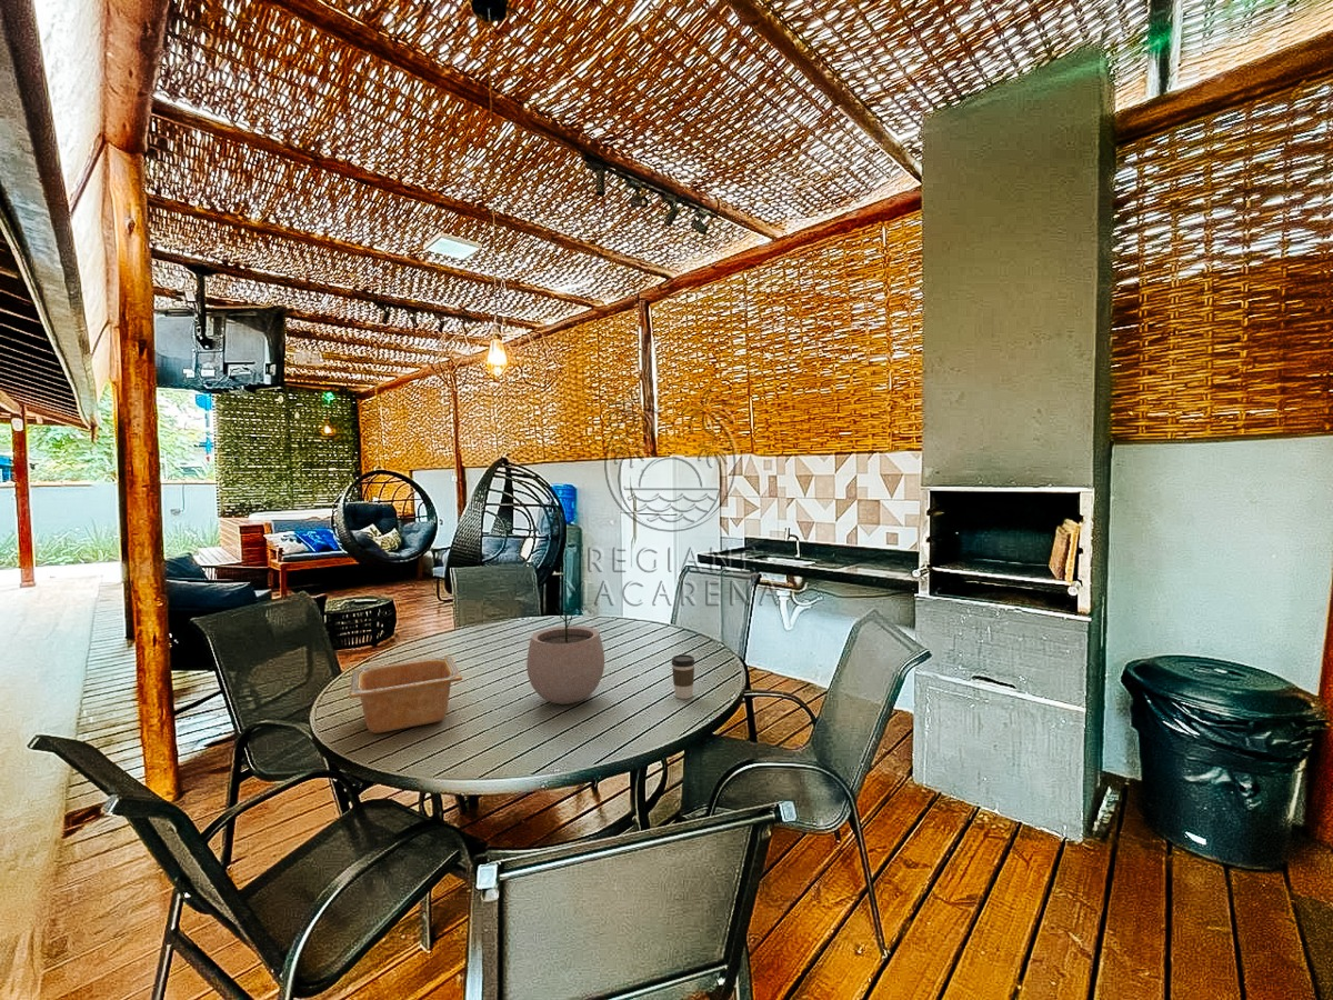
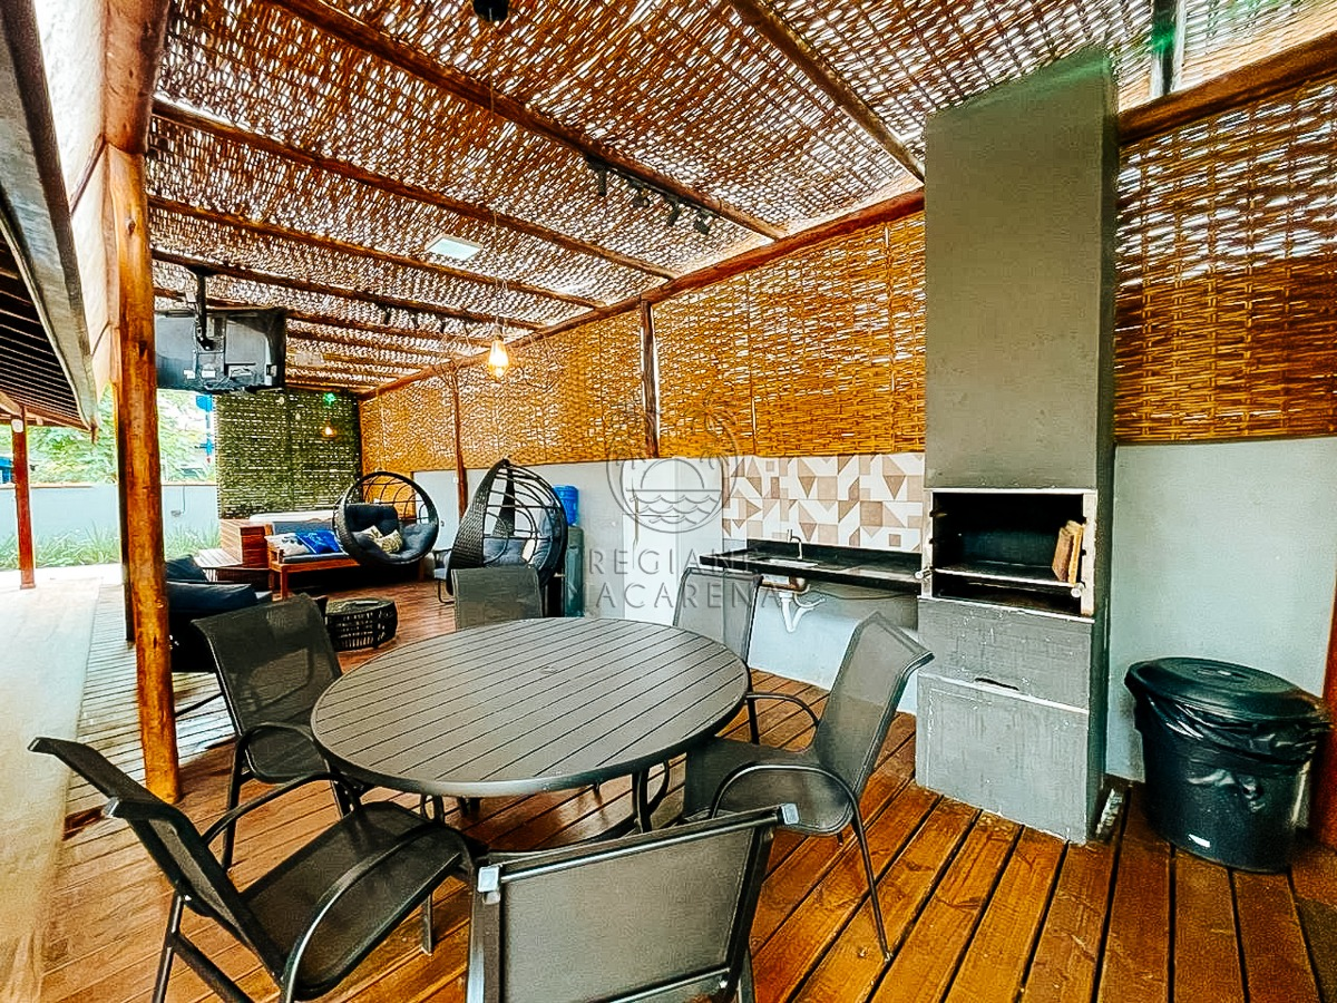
- plant pot (565, 652)
- serving bowl (405, 694)
- coffee cup (683, 677)
